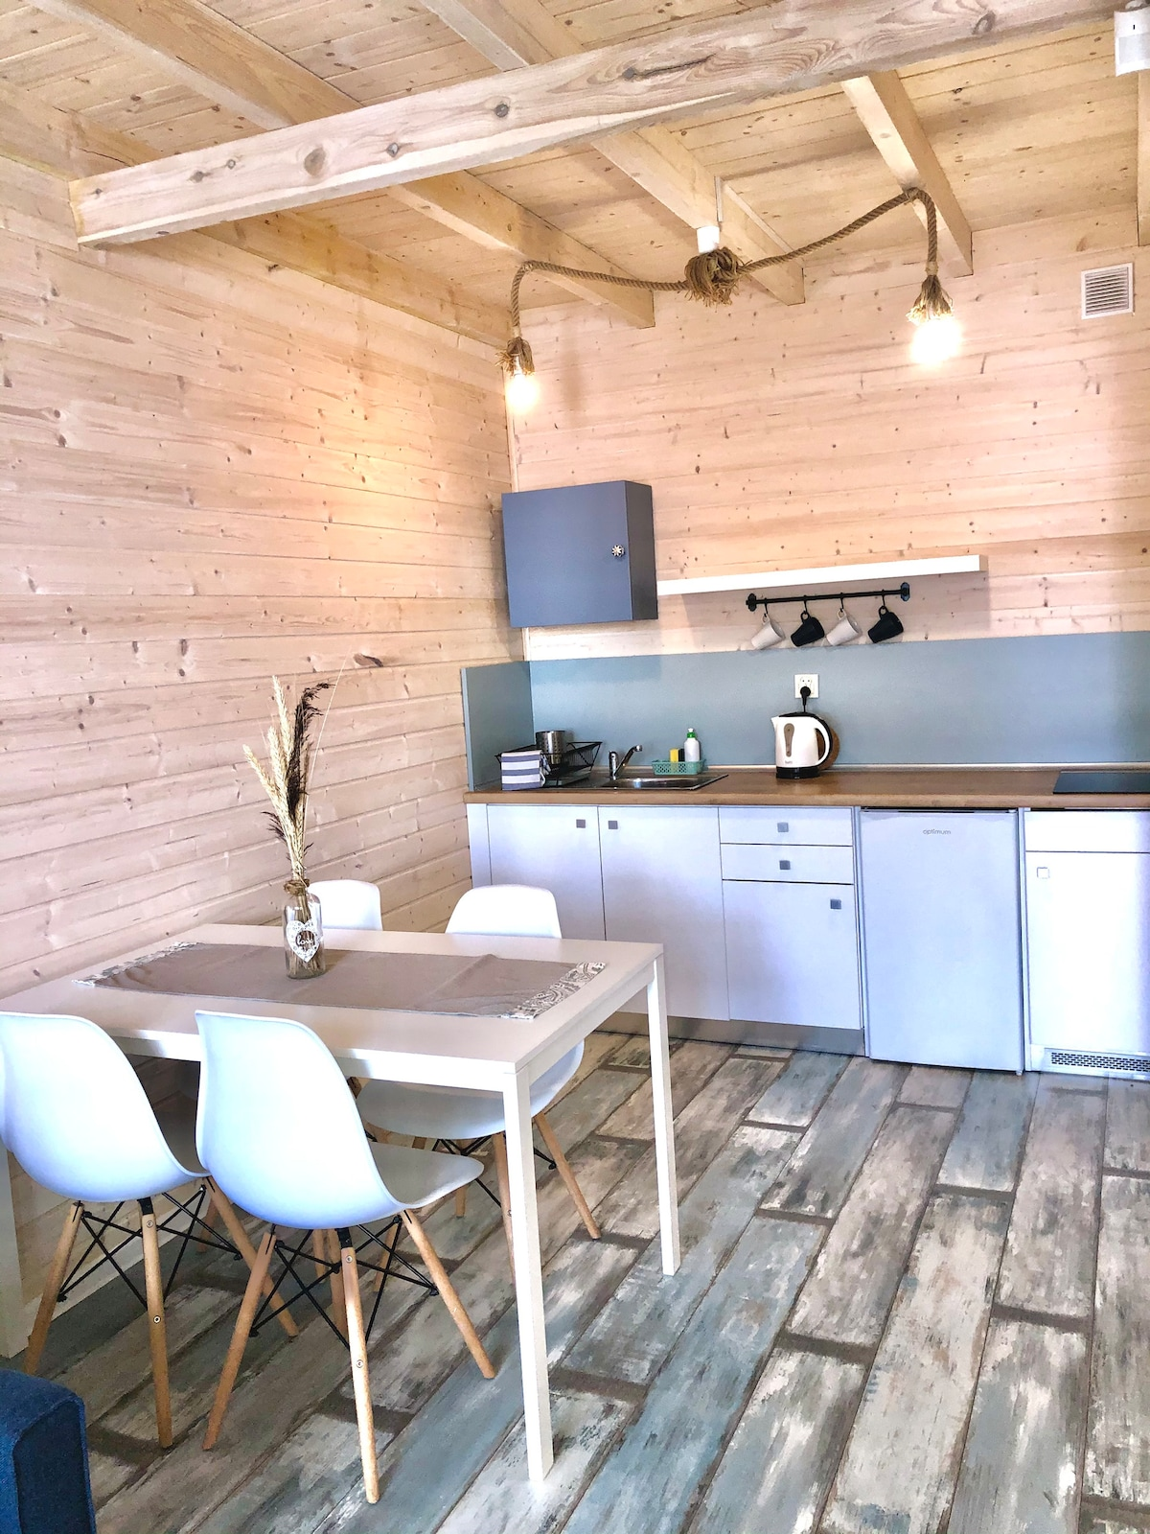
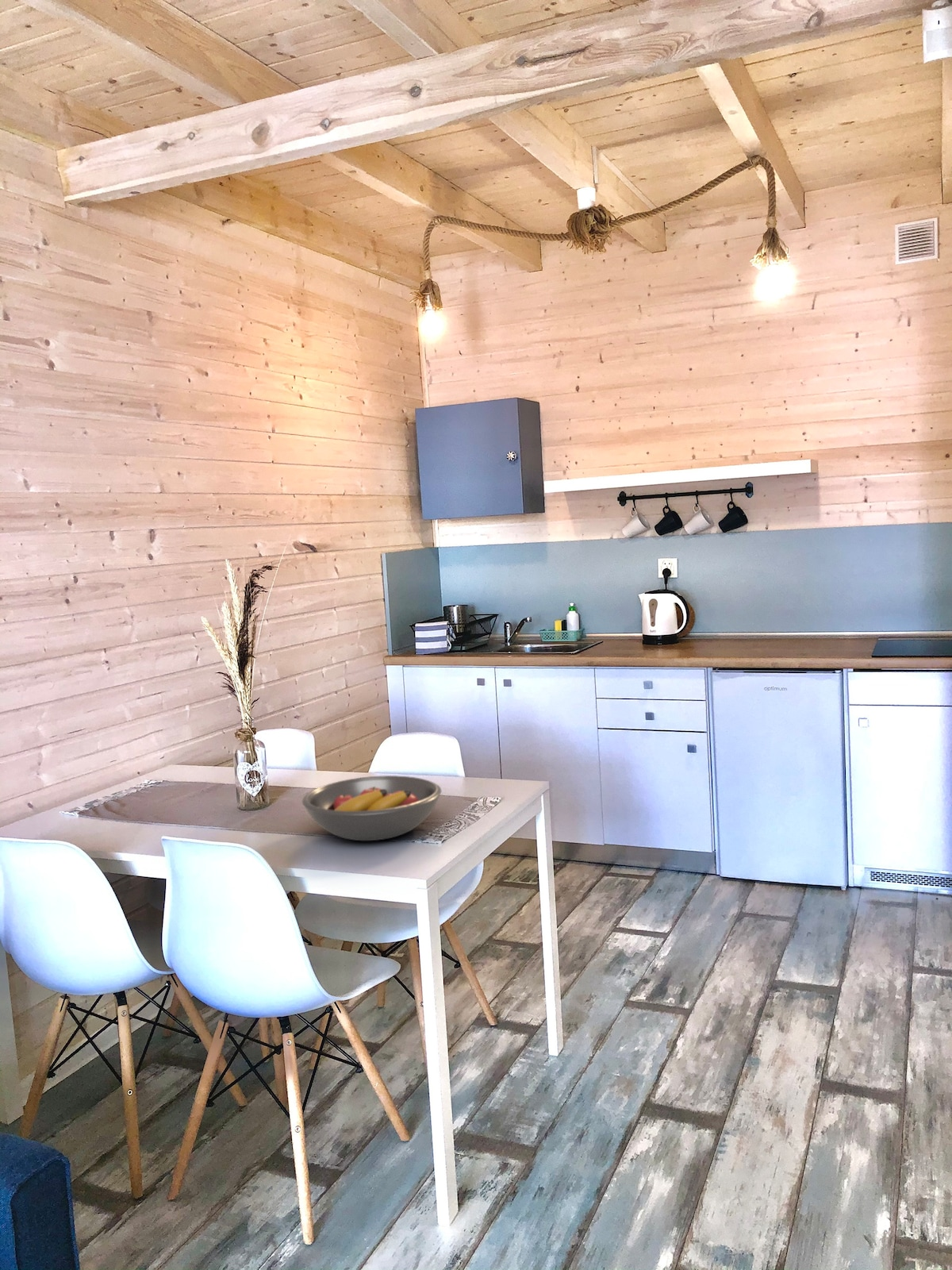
+ fruit bowl (373, 807)
